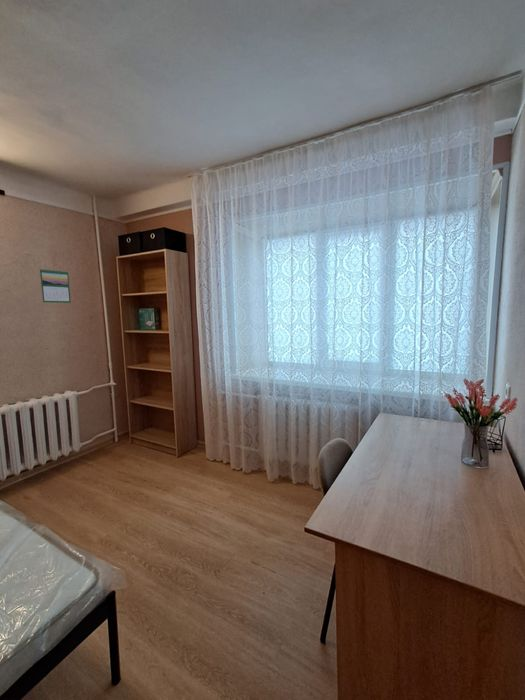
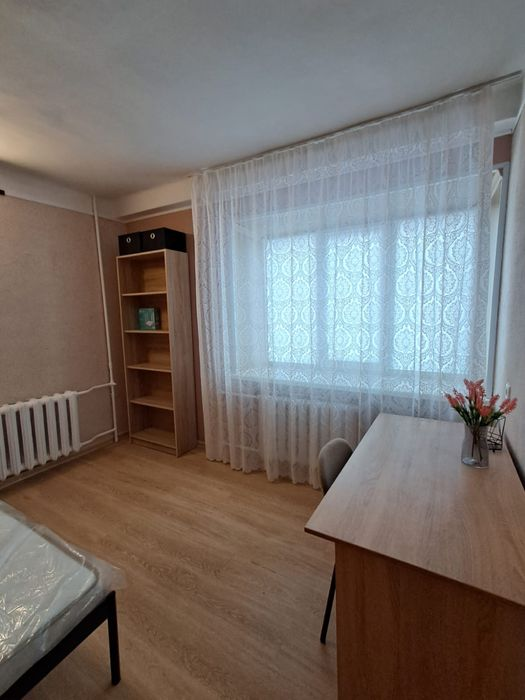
- calendar (55, 286)
